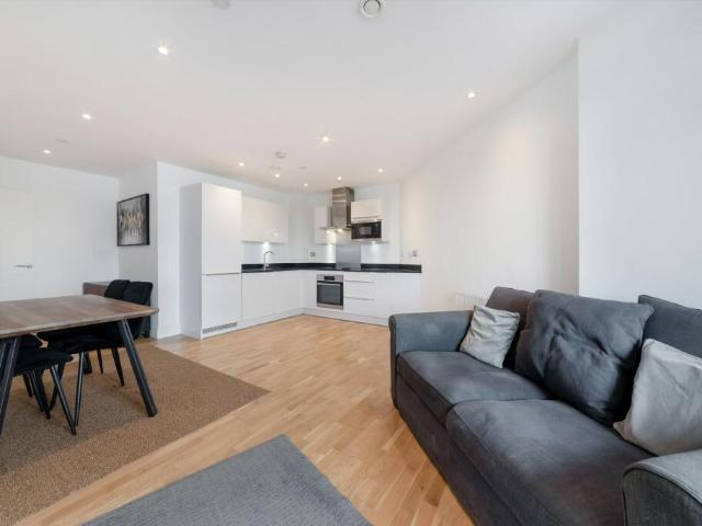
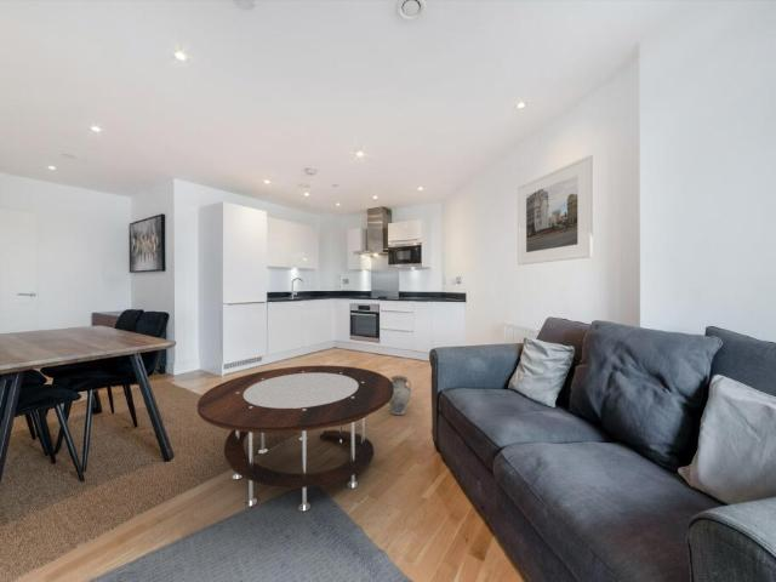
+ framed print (549, 217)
+ coffee table (303, 427)
+ ceramic jug (396, 394)
